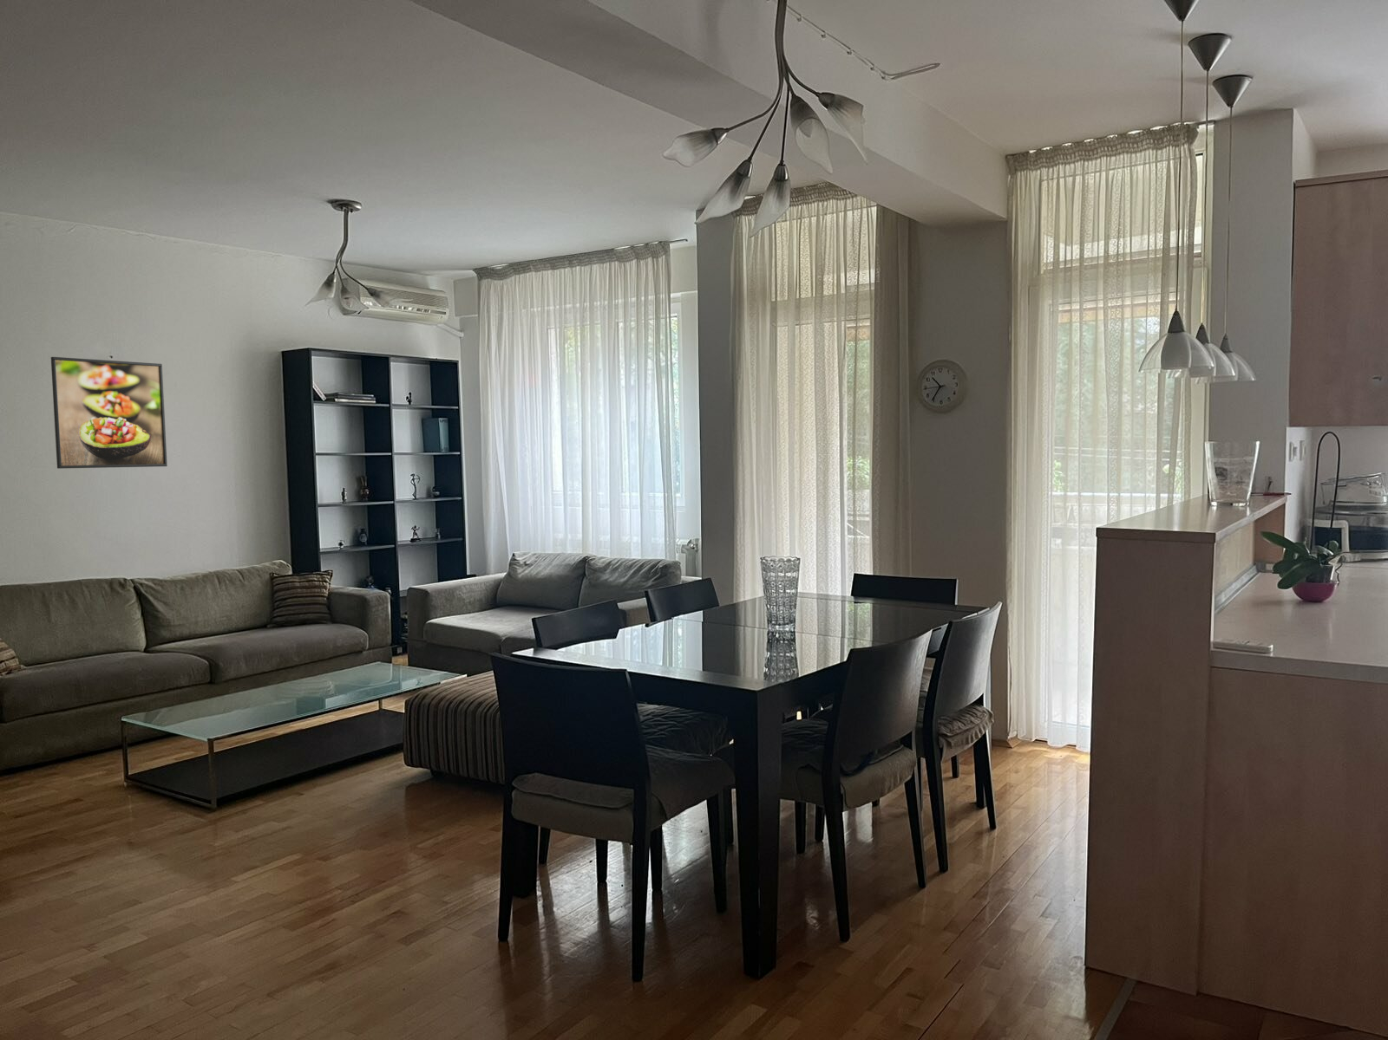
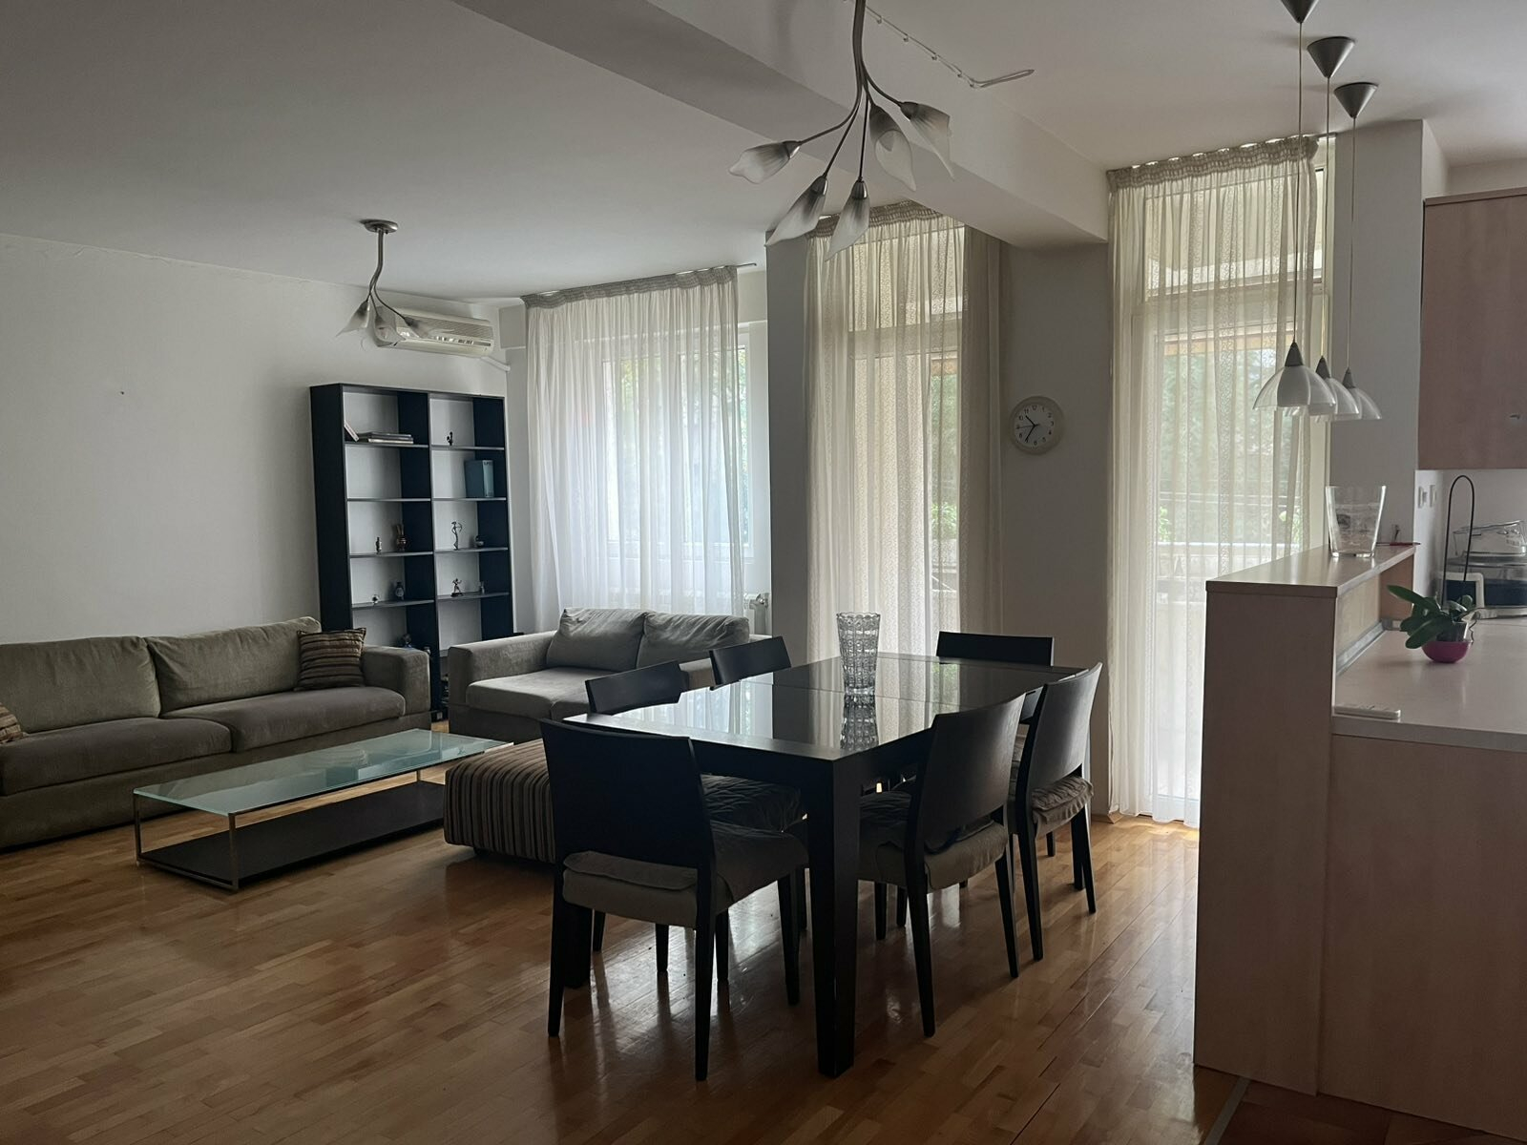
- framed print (111, 413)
